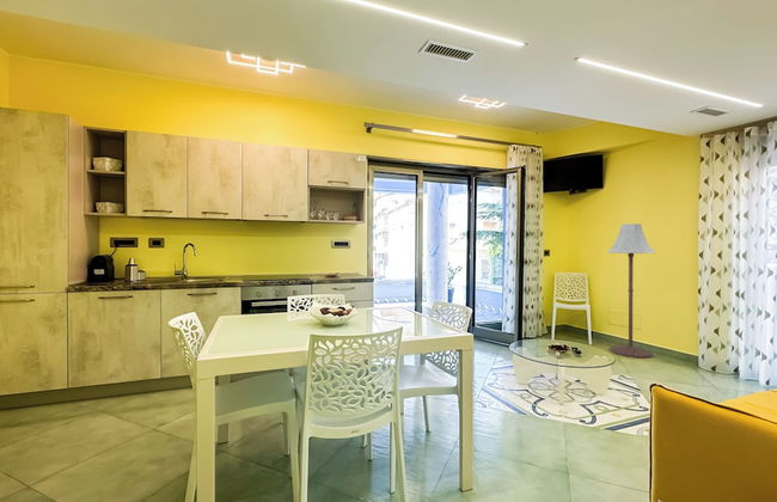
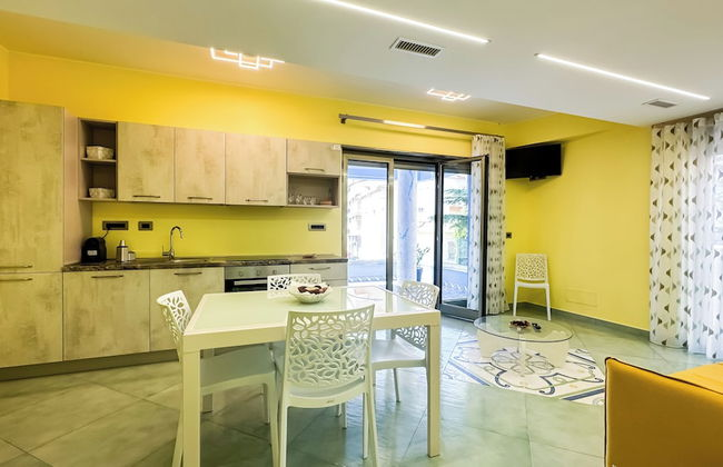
- floor lamp (630, 288)
